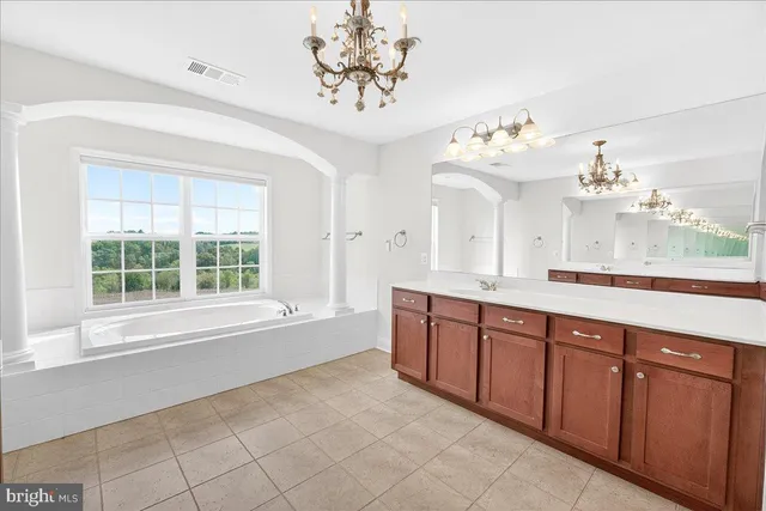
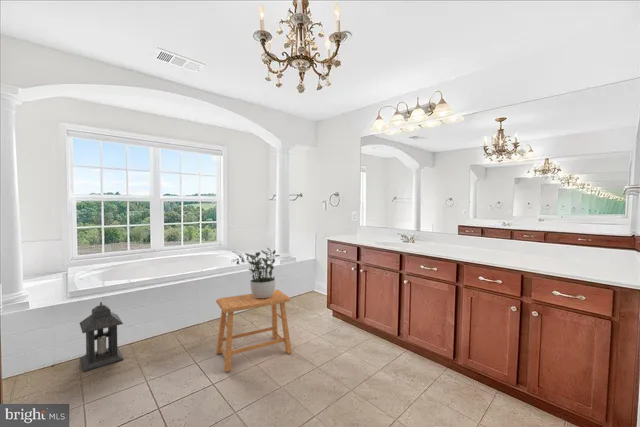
+ stool (256, 330)
+ potted plant (263, 272)
+ lantern (101, 330)
